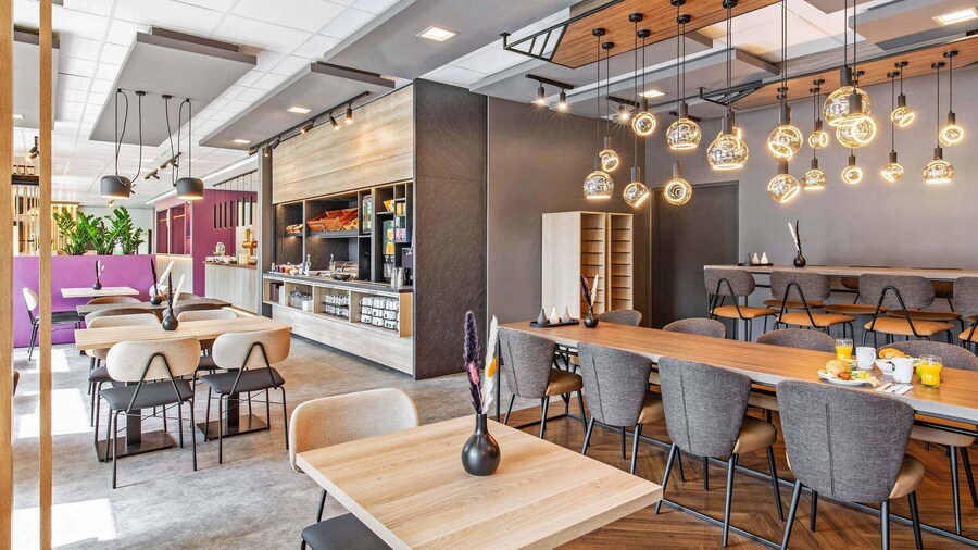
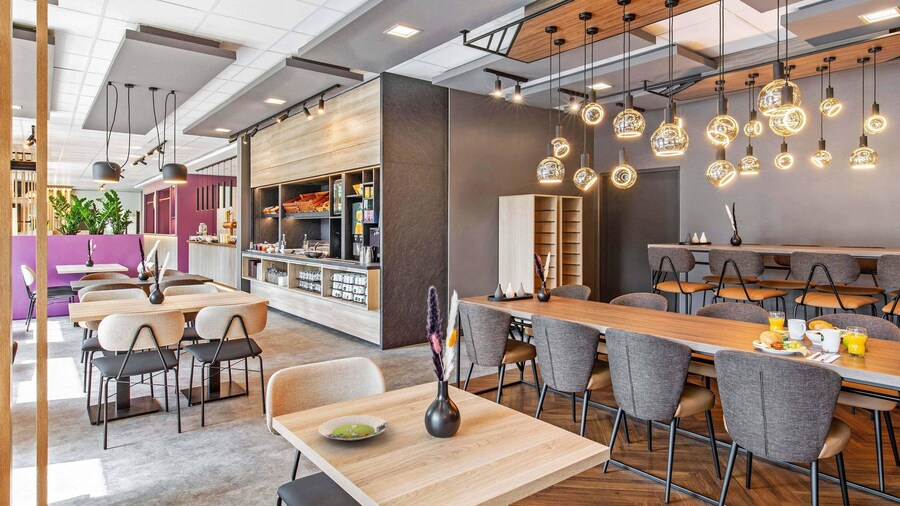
+ salad plate (353, 428)
